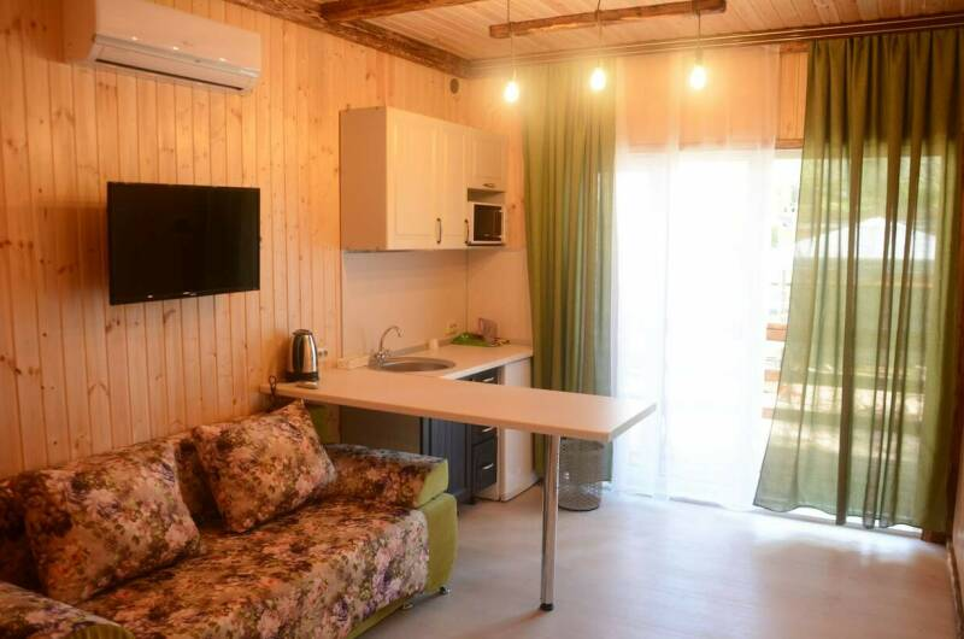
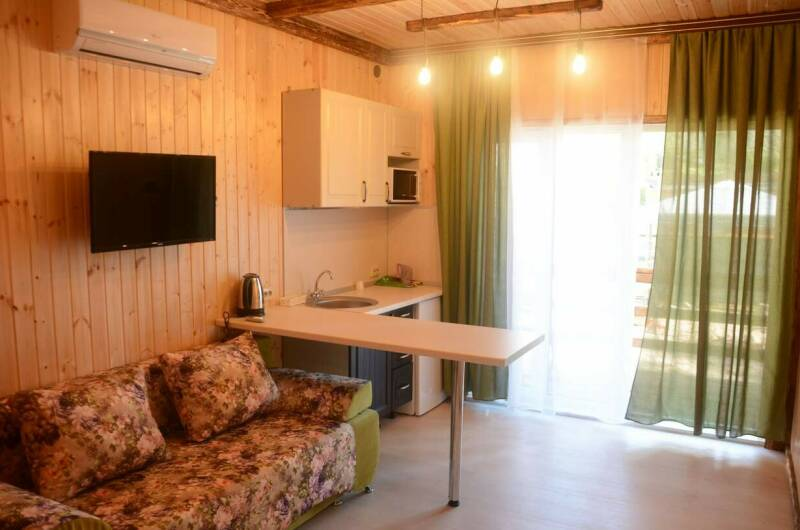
- waste bin (577, 474)
